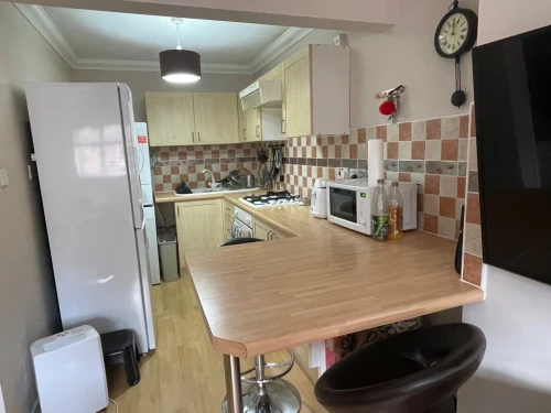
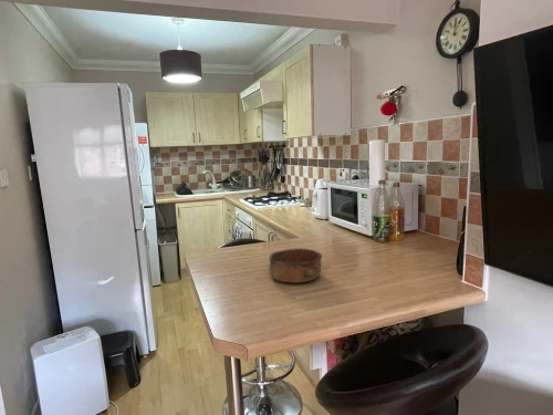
+ bowl (295, 266)
